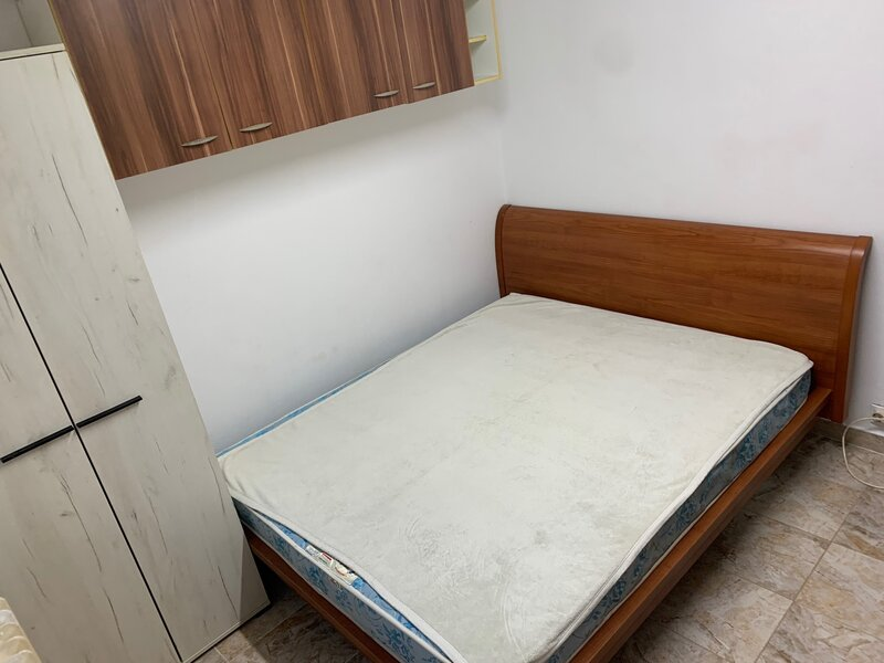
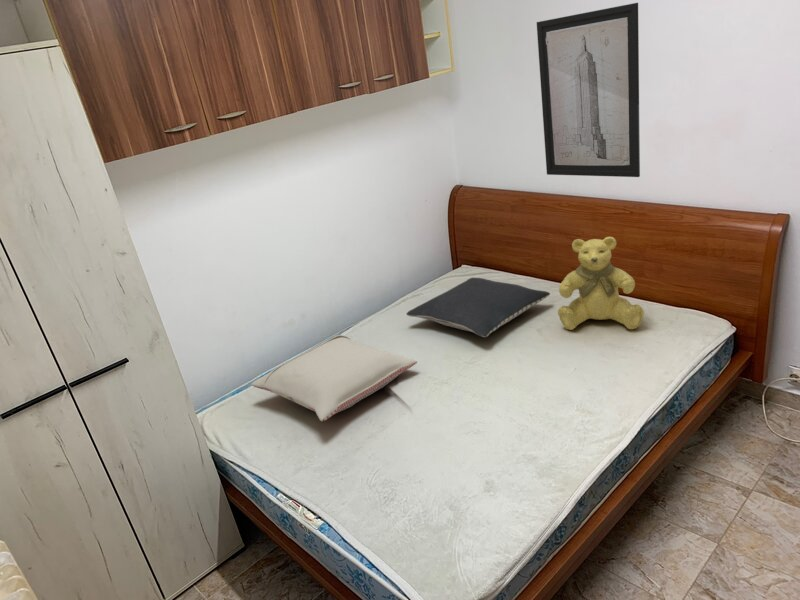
+ wall art (587, 98)
+ pillow (333, 374)
+ pillow (478, 304)
+ teddy bear (600, 282)
